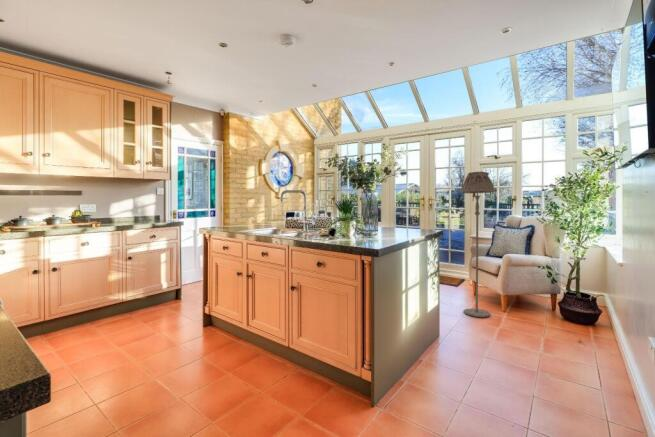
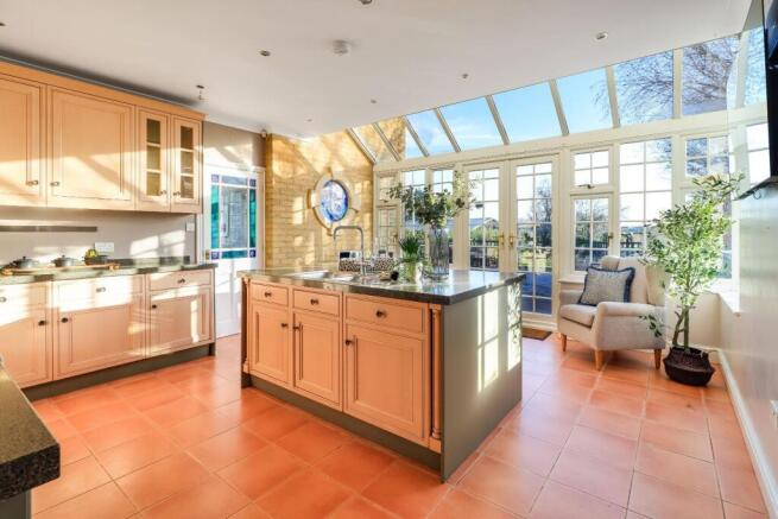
- floor lamp (476, 243)
